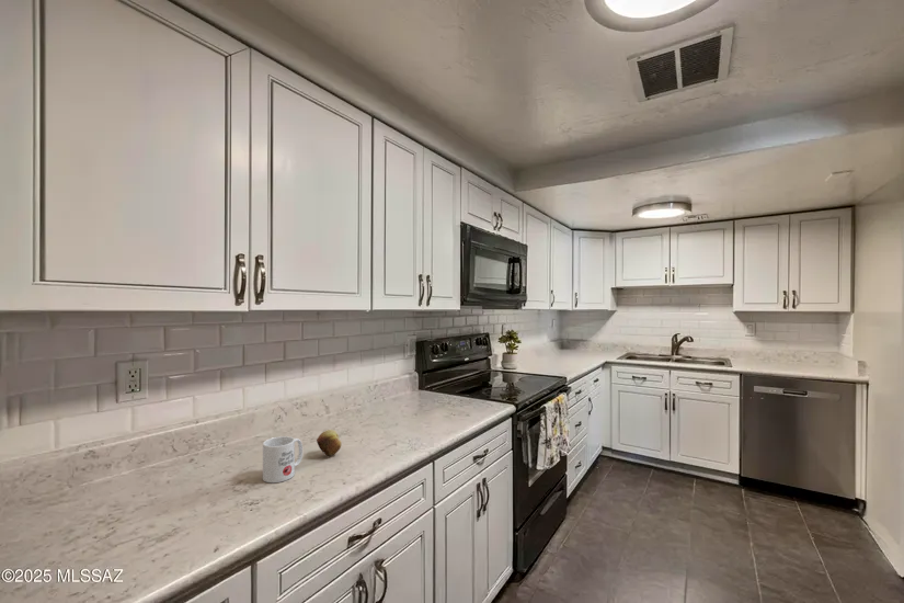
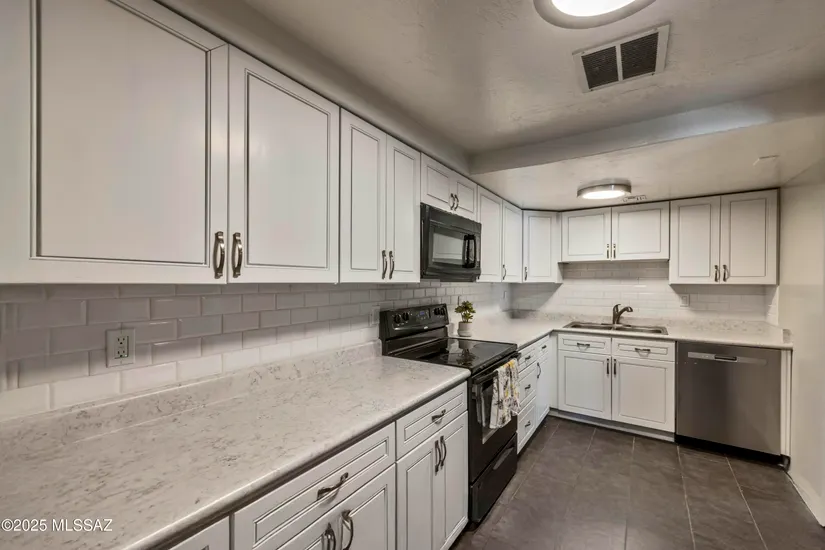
- mug (284, 456)
- fruit (329, 442)
